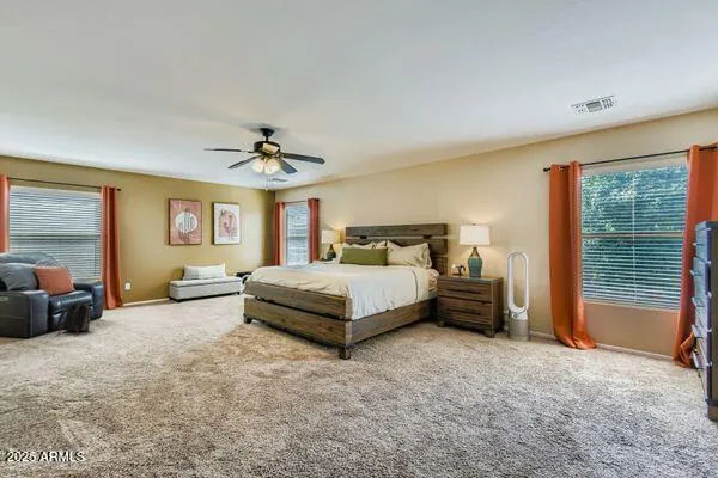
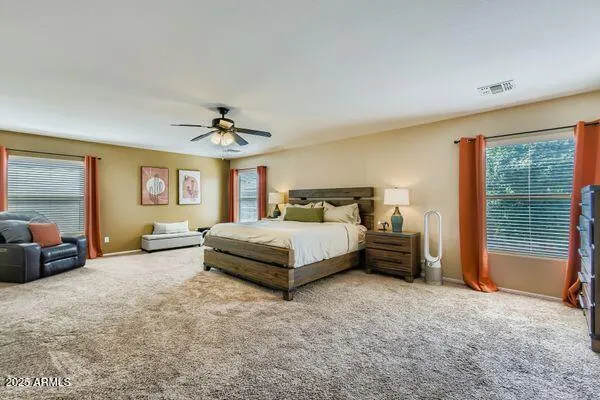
- backpack (75, 315)
